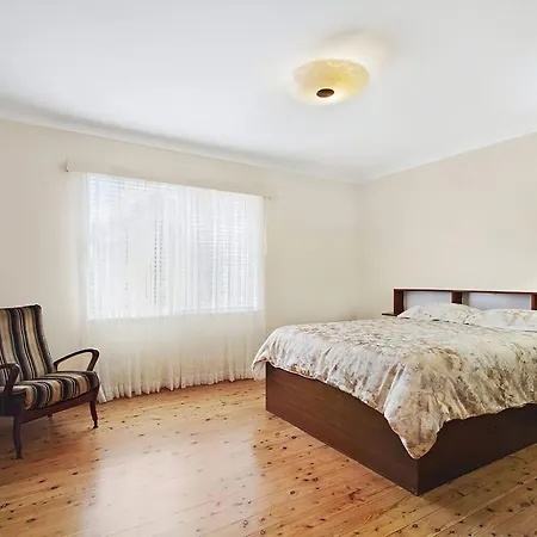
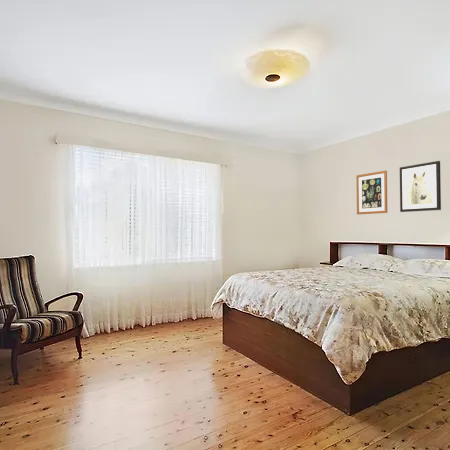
+ wall art (419, 187)
+ wall art (371, 193)
